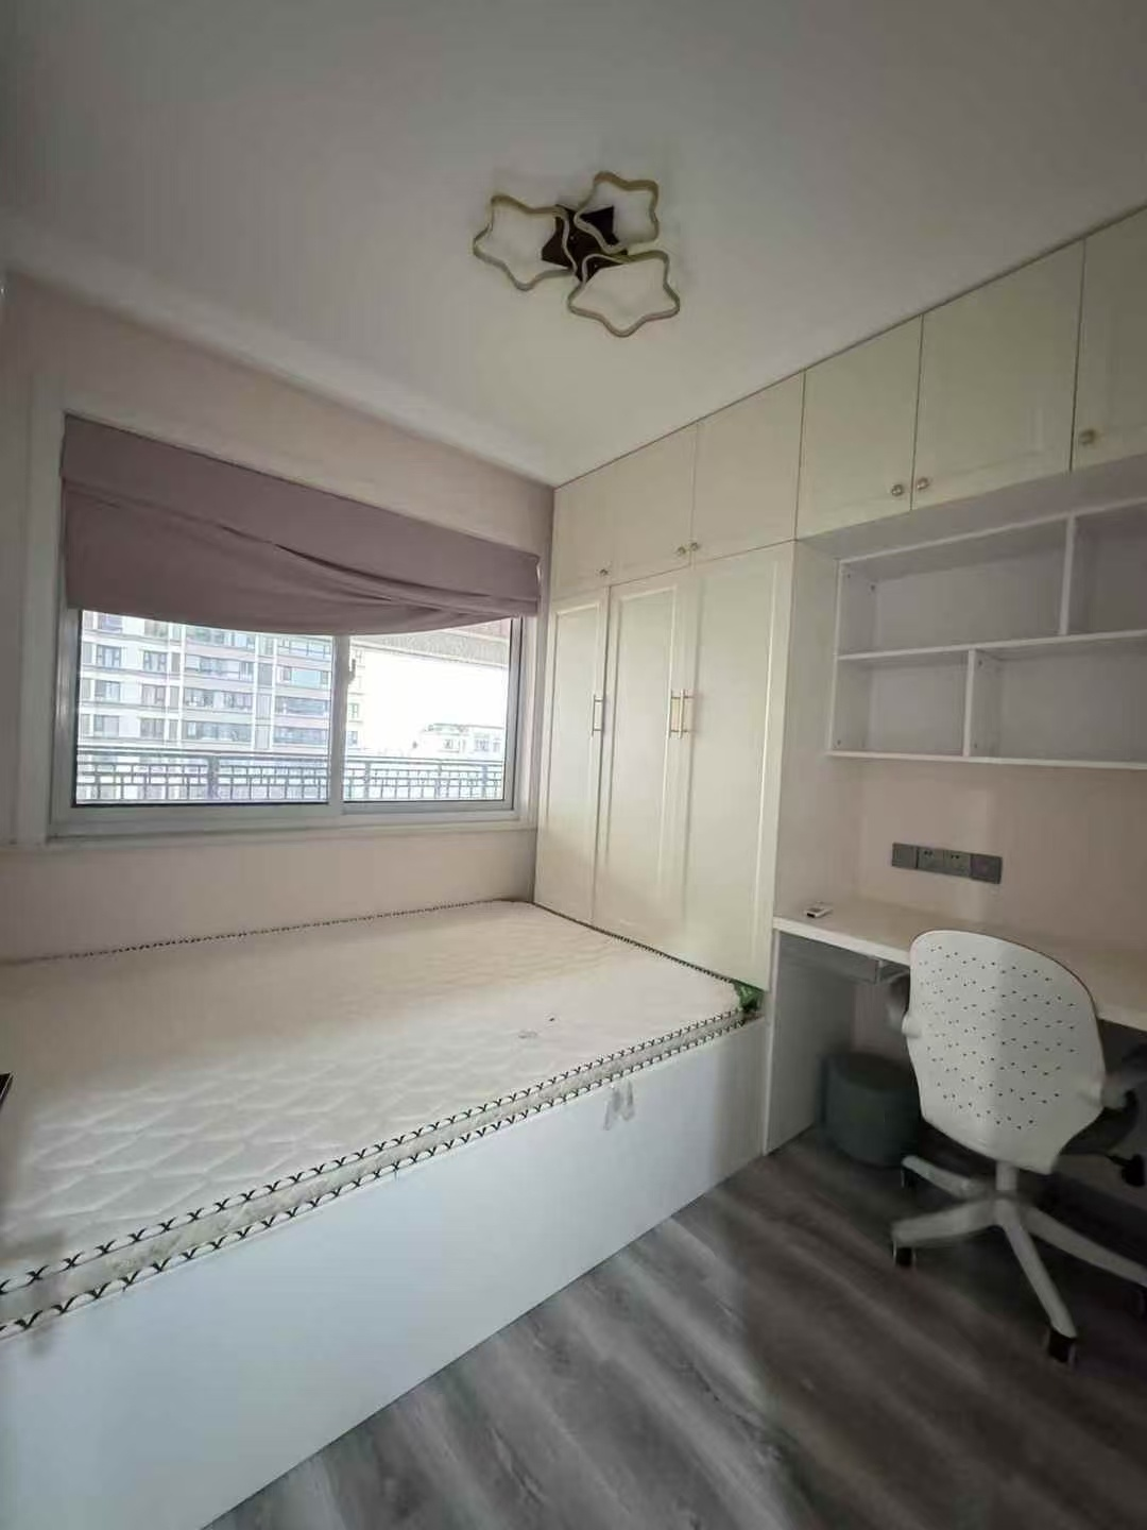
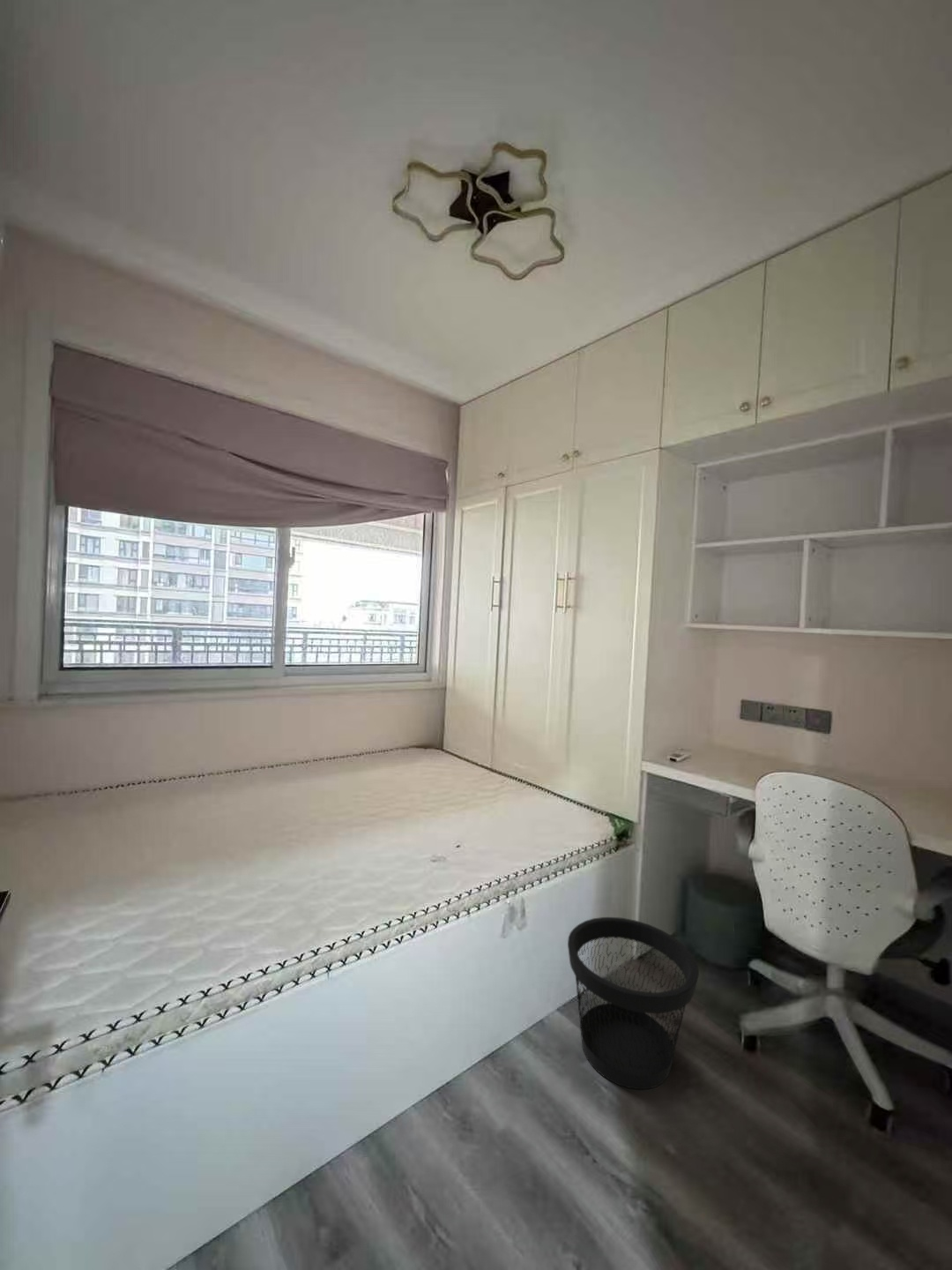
+ wastebasket (628, 1001)
